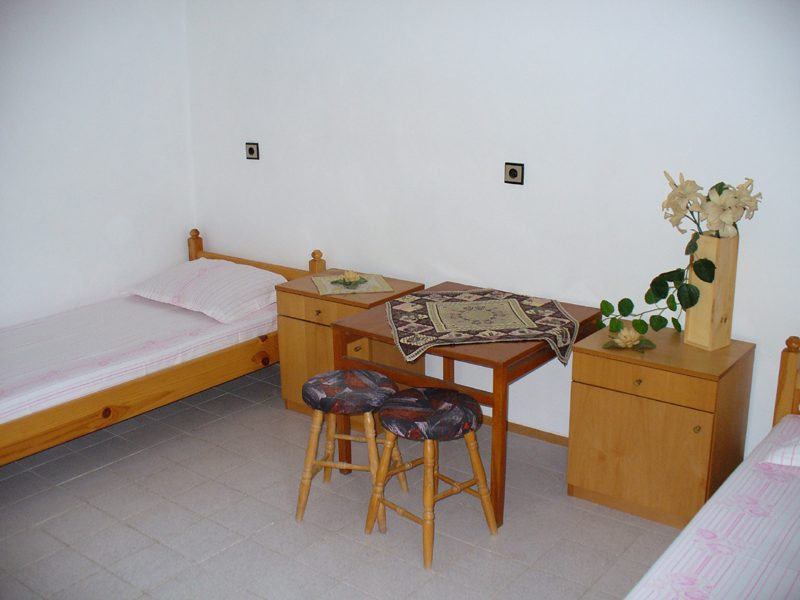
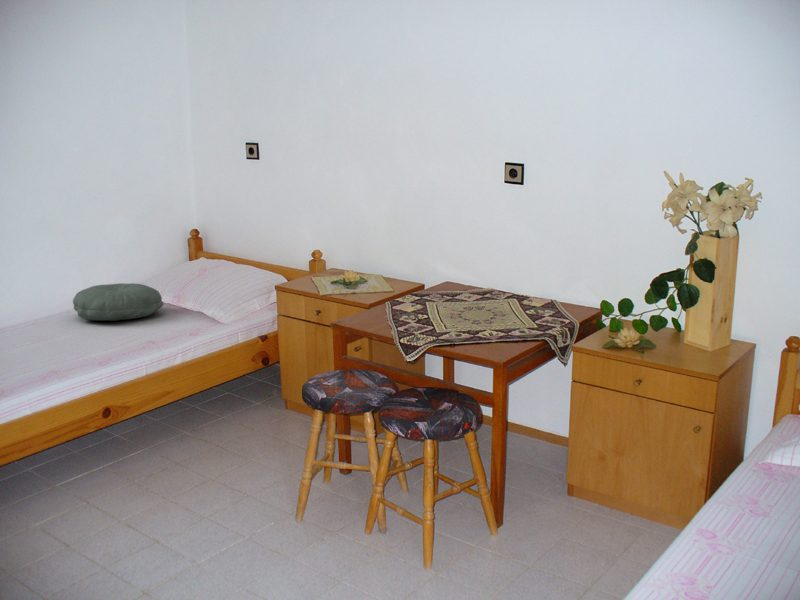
+ pillow (116, 301)
